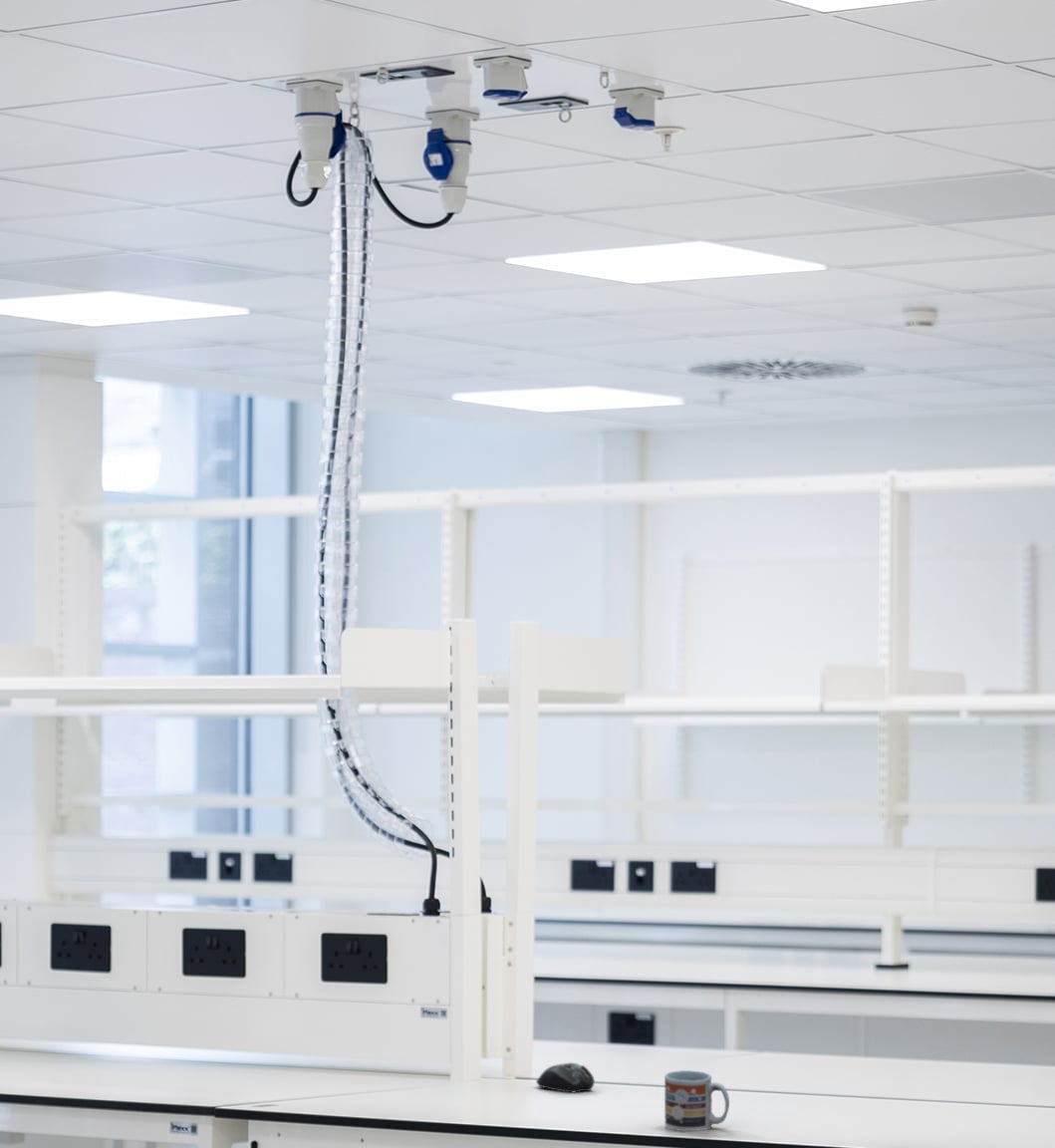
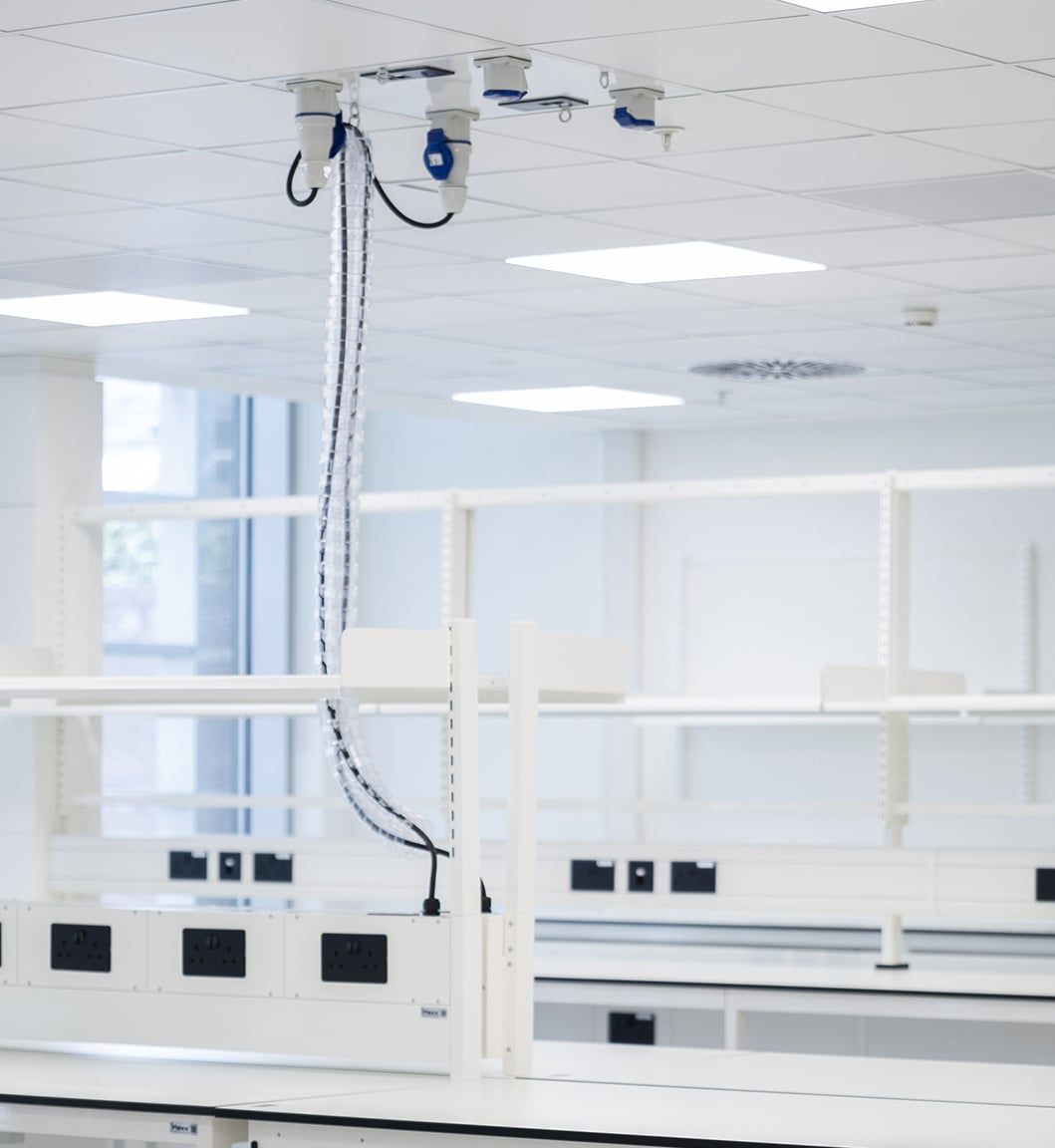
- cup (696, 1102)
- computer mouse (565, 1075)
